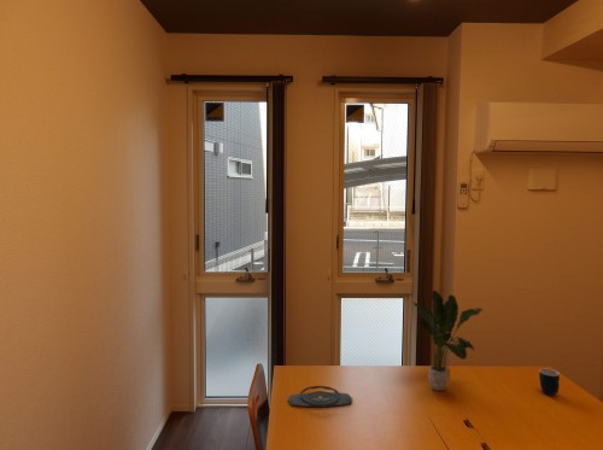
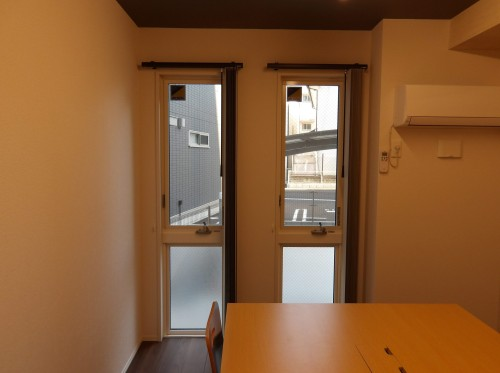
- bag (320, 387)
- potted plant (445, 340)
- mug (550, 384)
